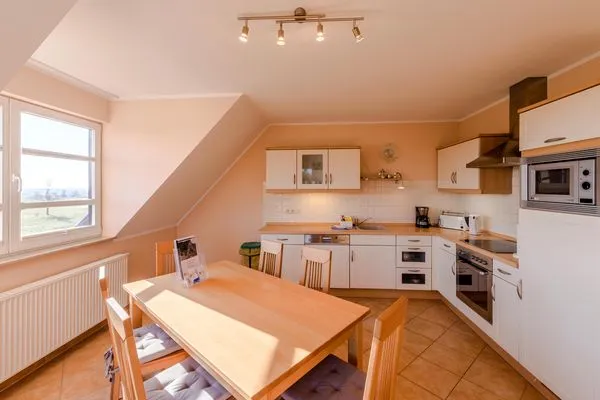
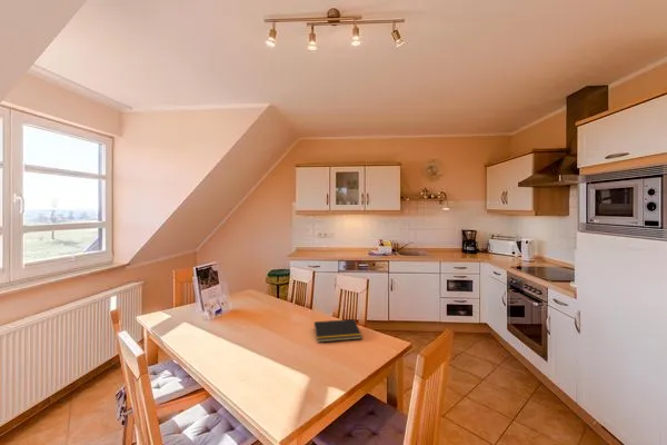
+ notepad (337, 329)
